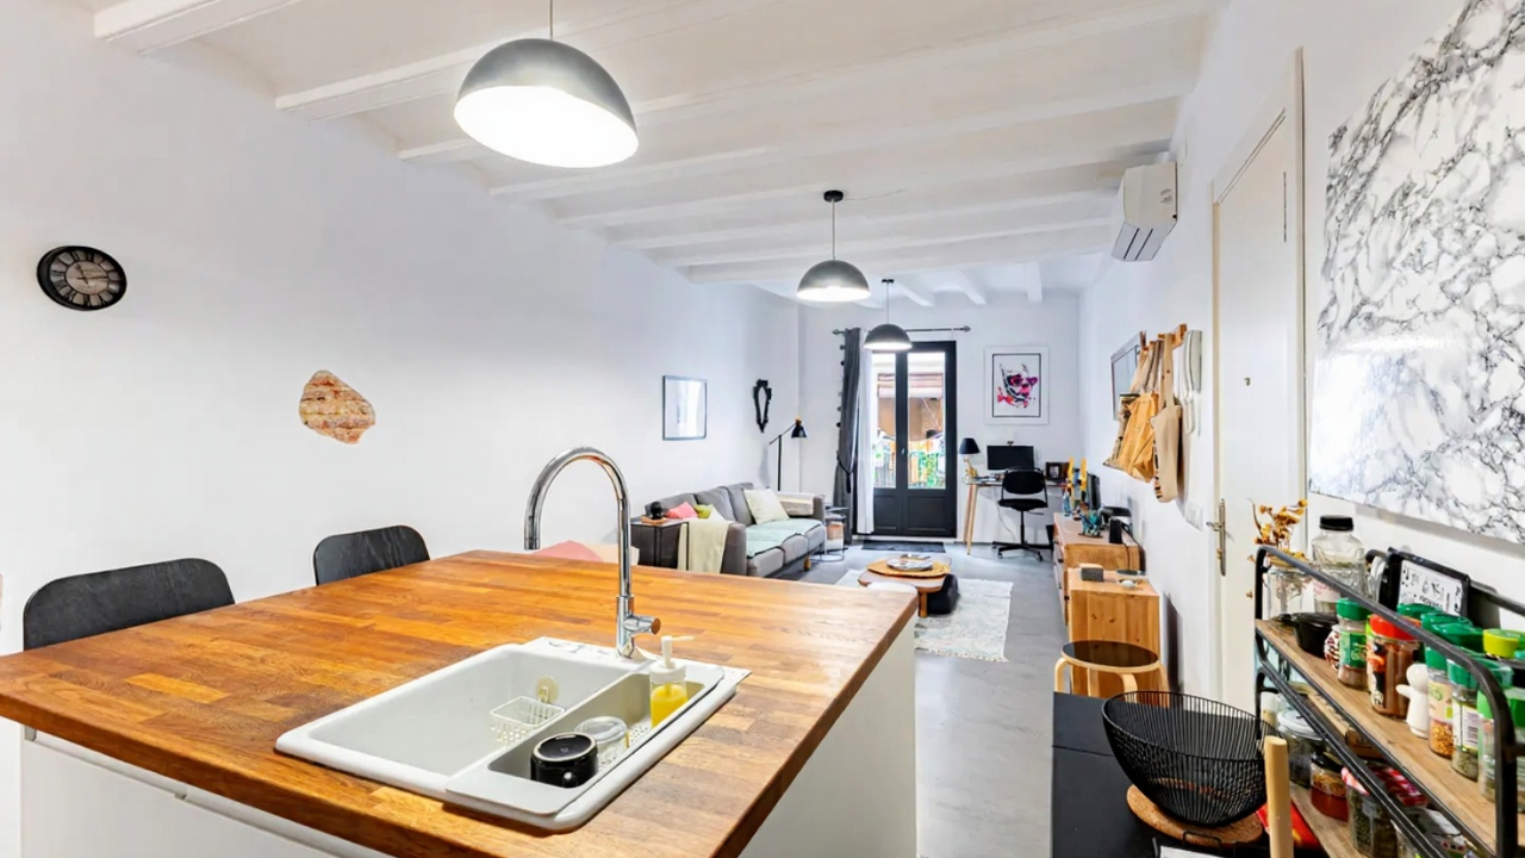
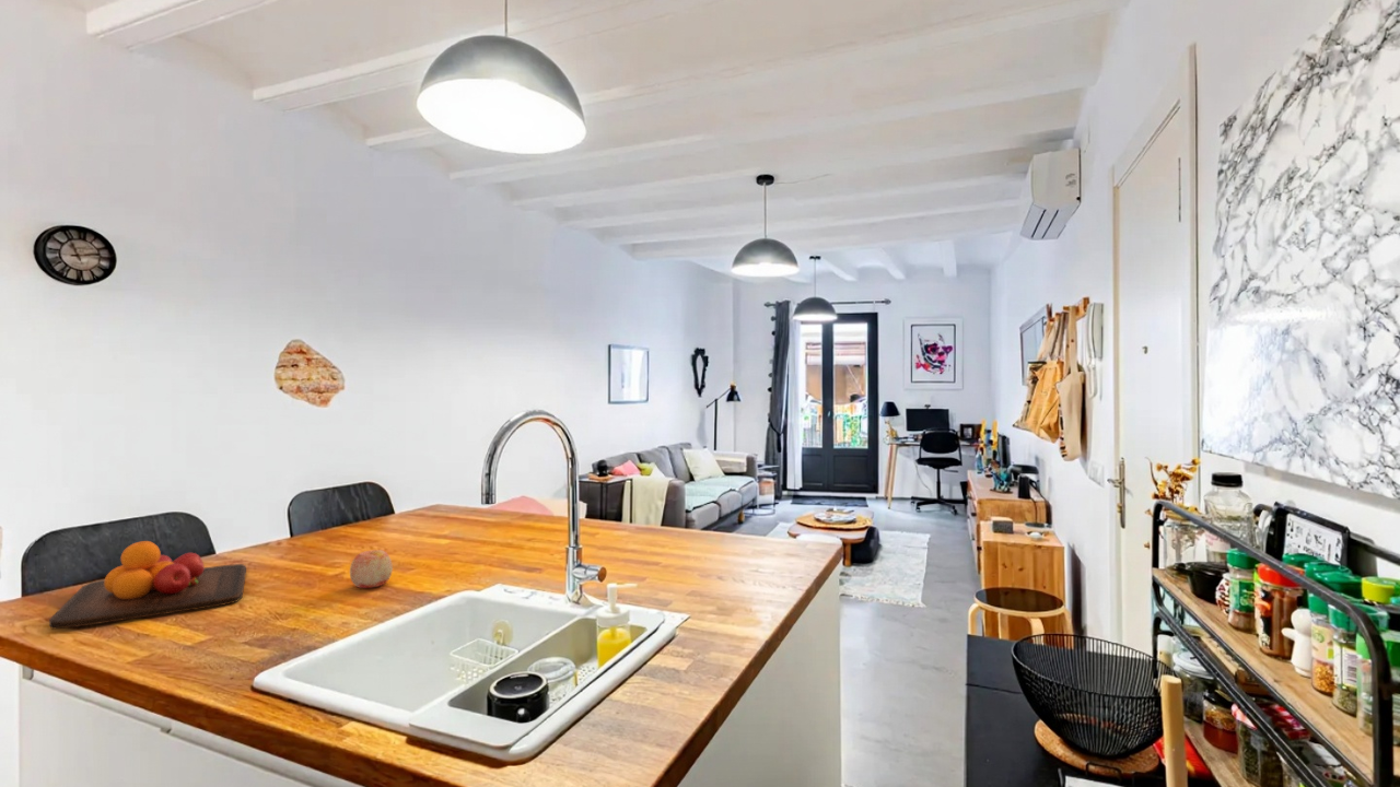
+ apple (371, 568)
+ chopping board (161, 567)
